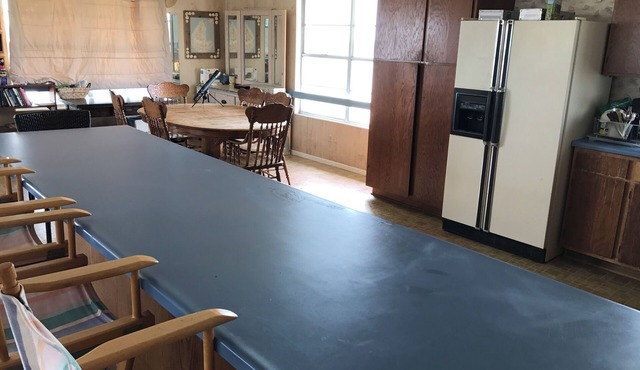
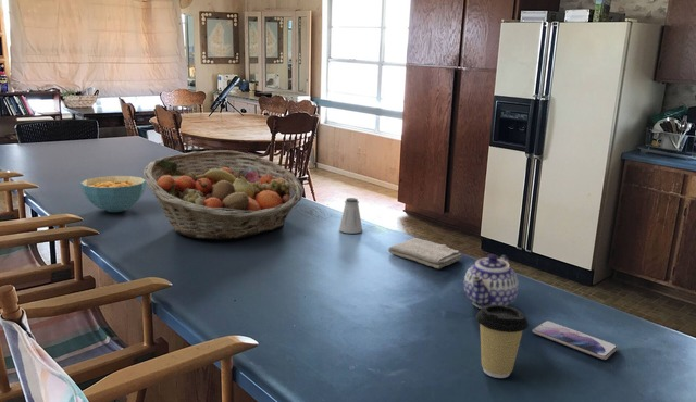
+ coffee cup (499, 340)
+ teapot (490, 279)
+ cereal bowl (114, 196)
+ fruit basket (226, 191)
+ smartphone (573, 339)
+ saltshaker (351, 214)
+ washcloth (424, 251)
